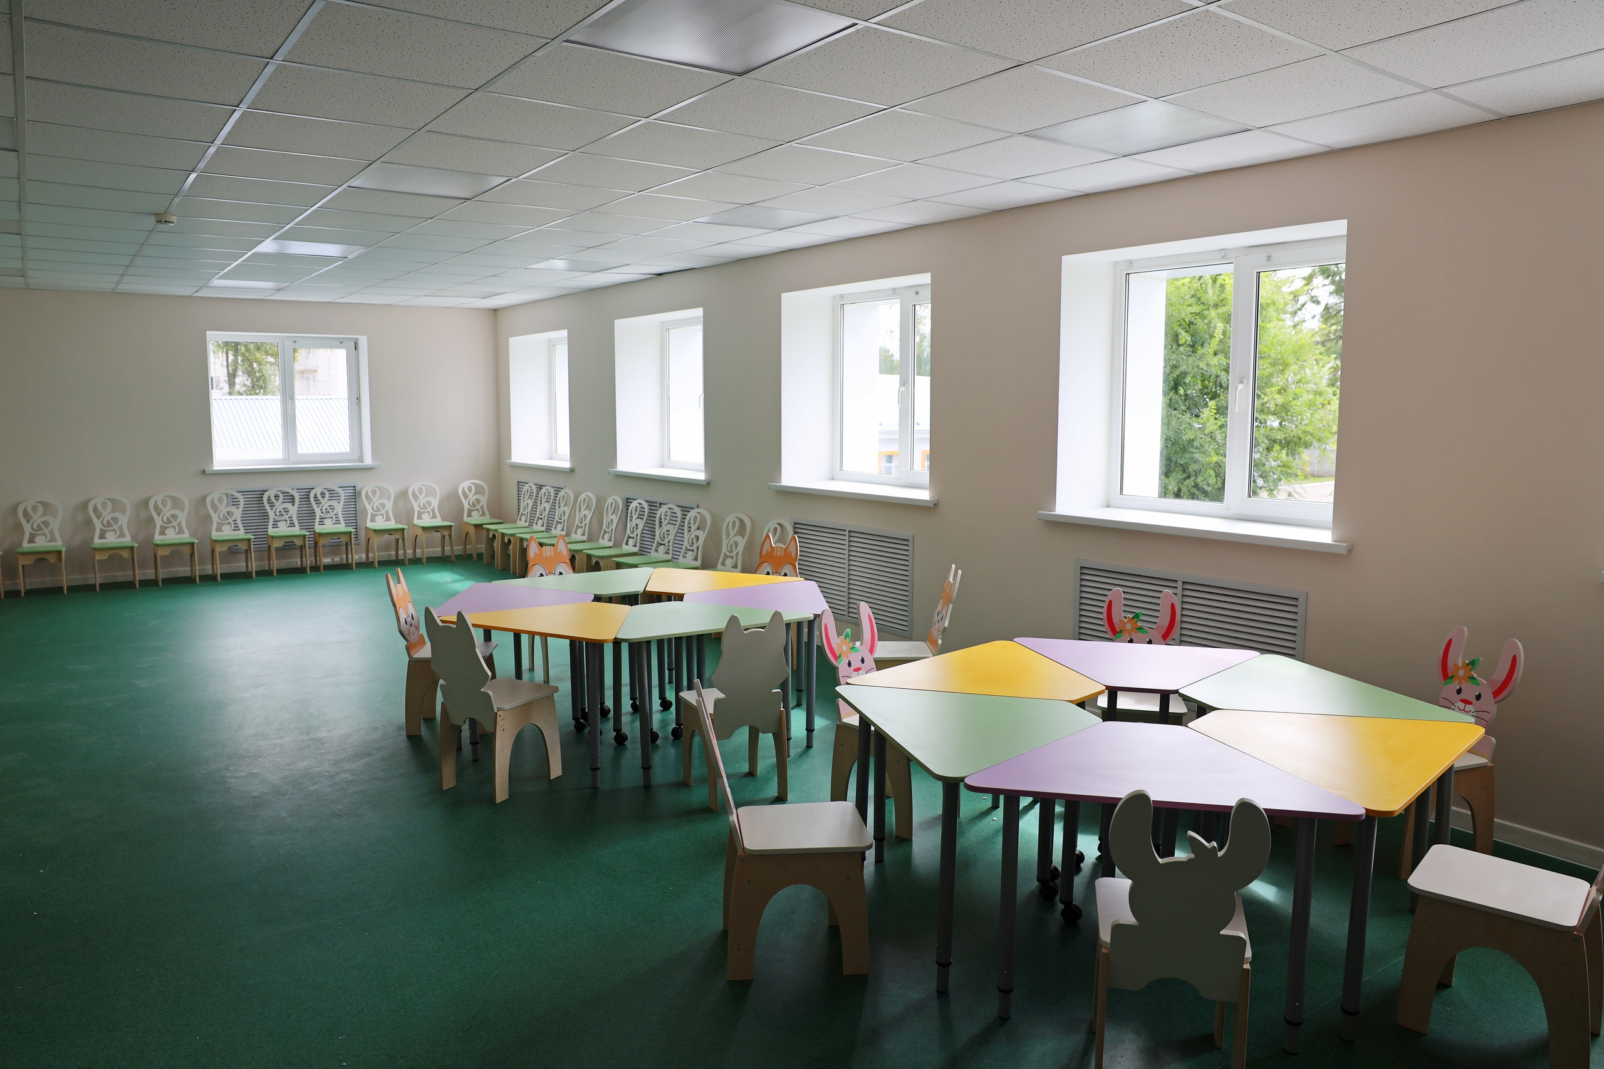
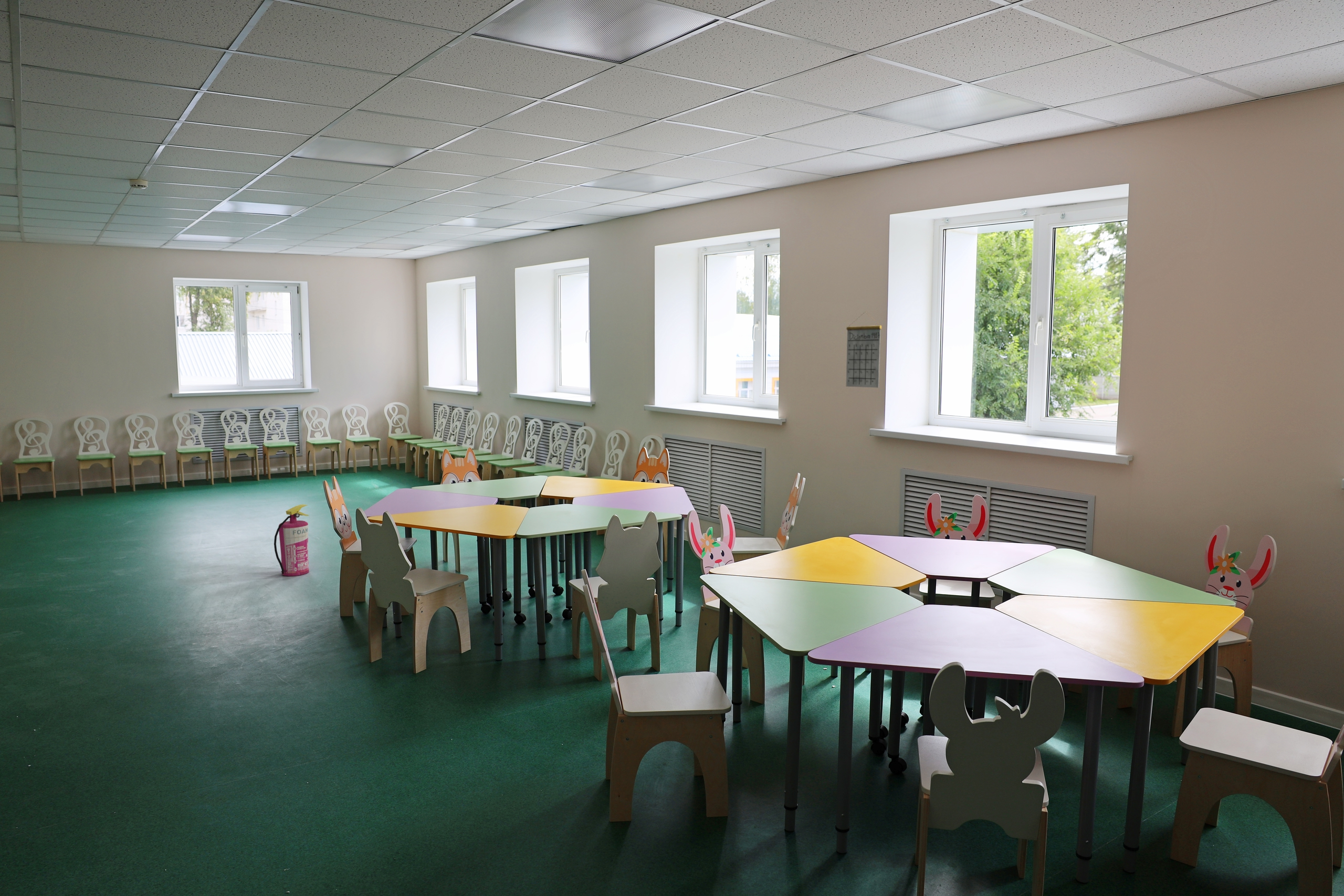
+ calendar (863, 349)
+ fire extinguisher (292, 540)
